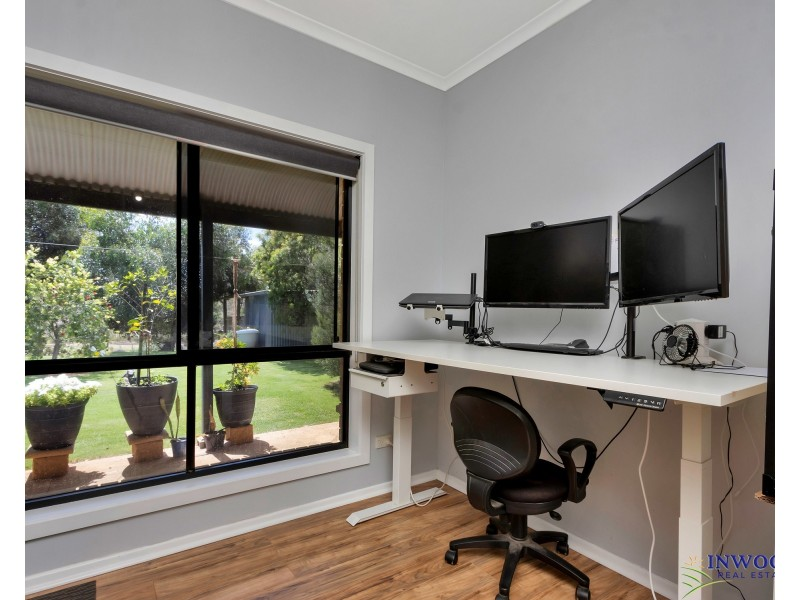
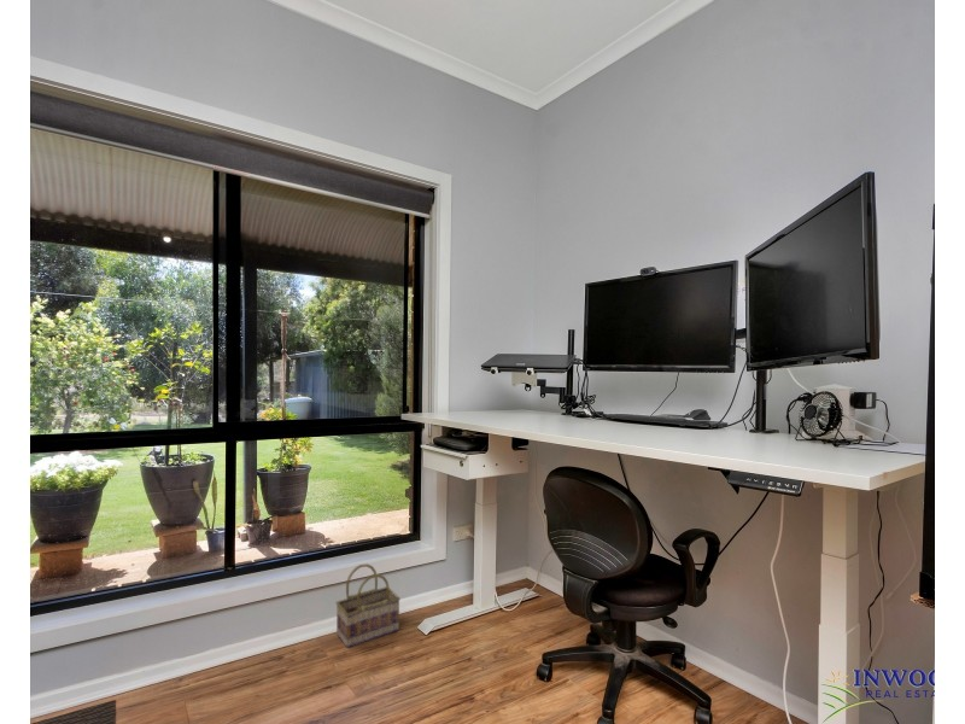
+ basket (368, 600)
